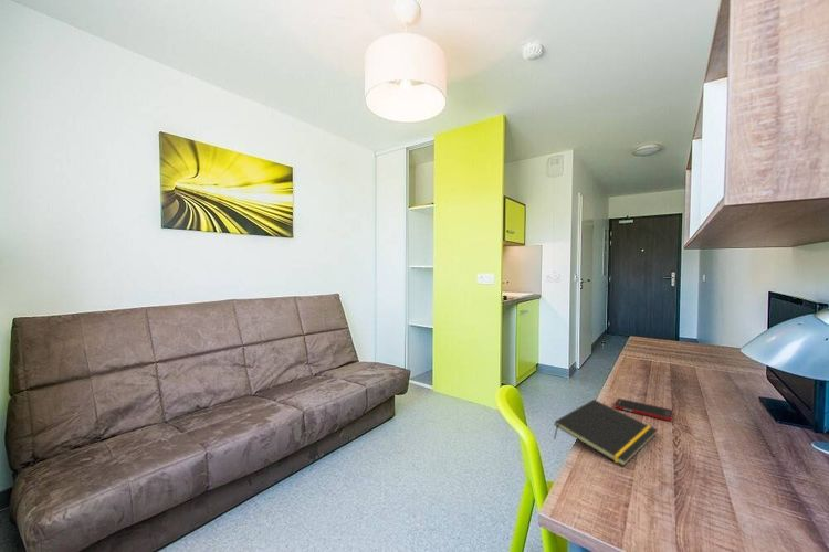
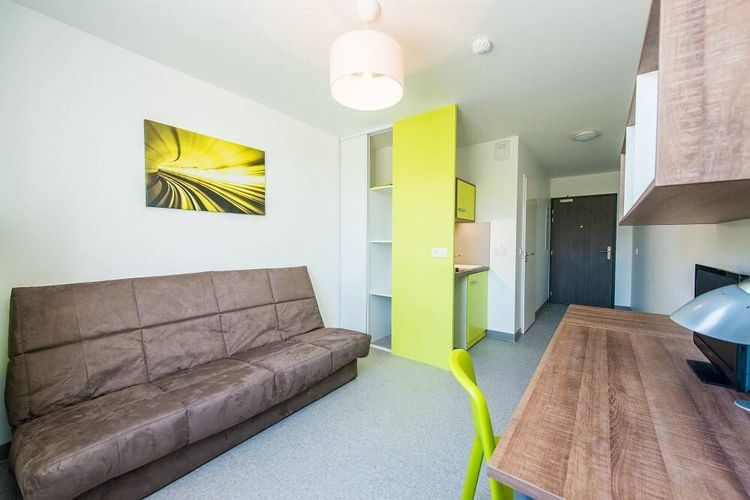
- notepad (606, 427)
- cell phone (642, 408)
